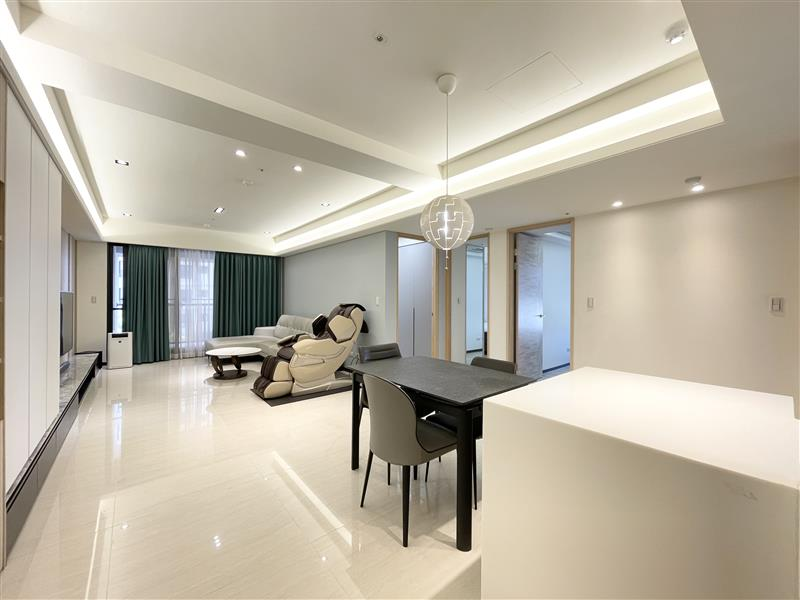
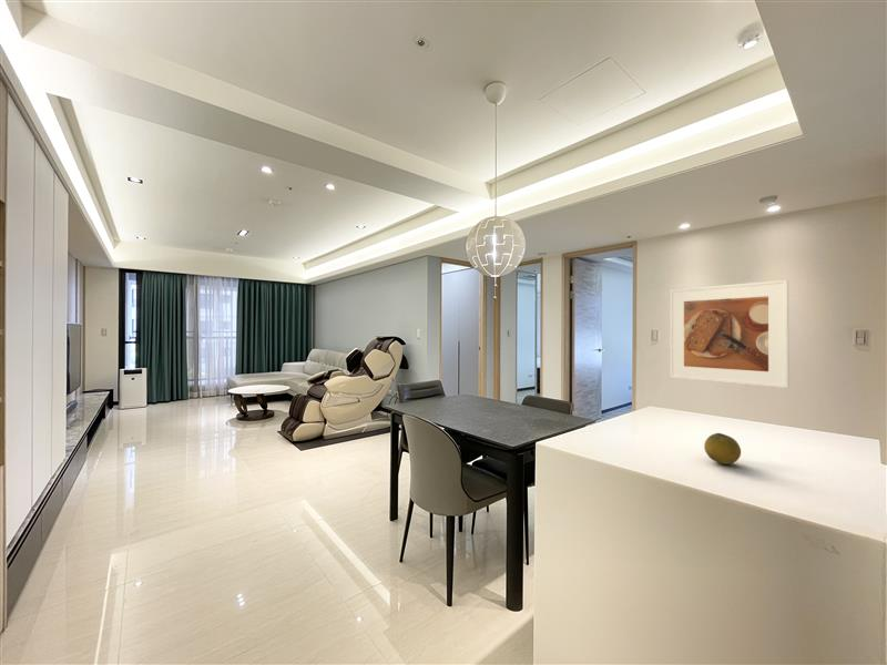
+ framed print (723, 334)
+ fruit (722, 448)
